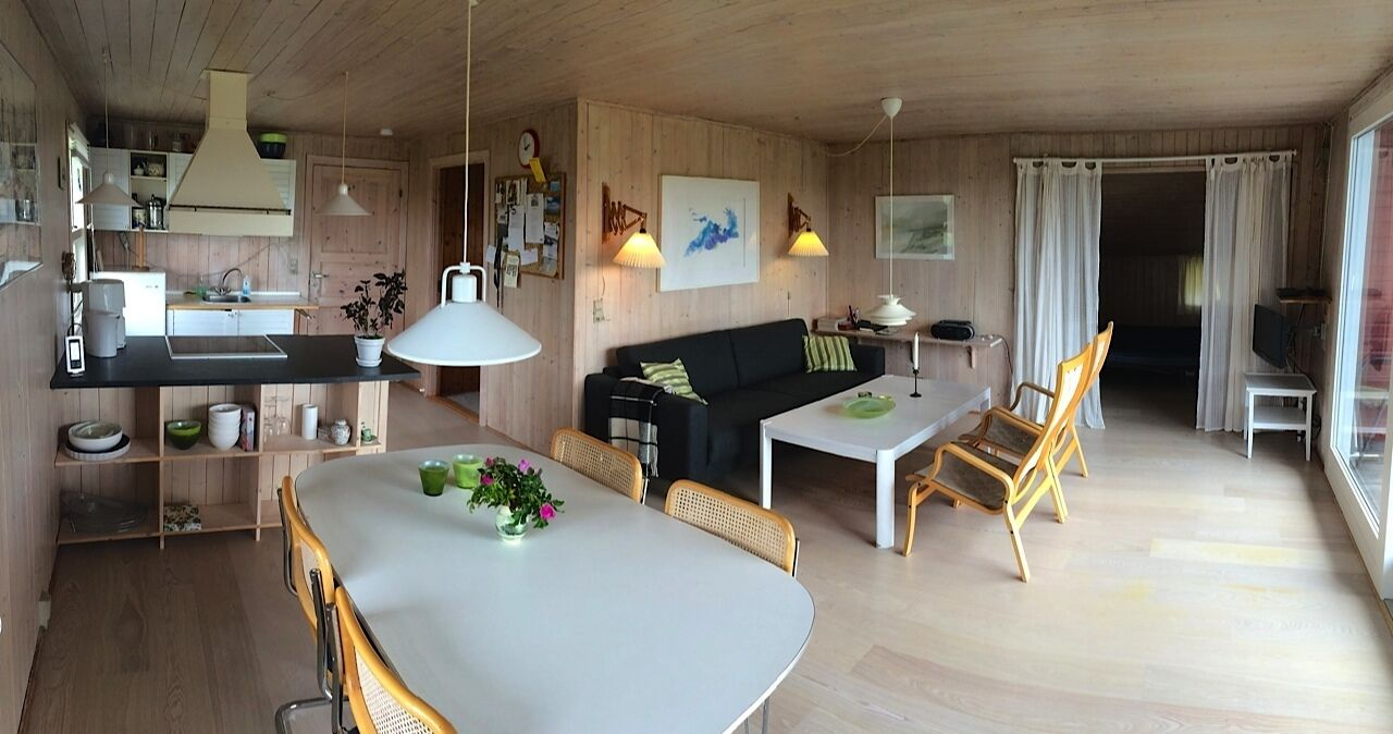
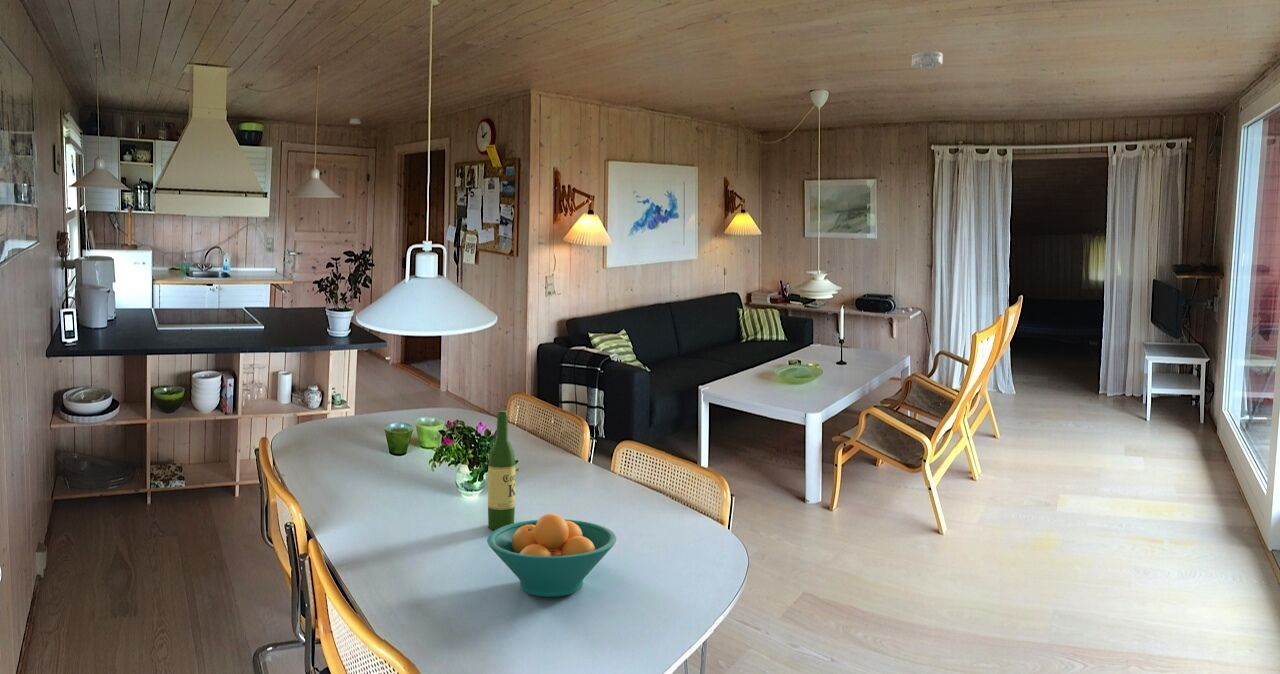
+ fruit bowl (552, 550)
+ smoke detector (927, 59)
+ wine bottle (502, 469)
